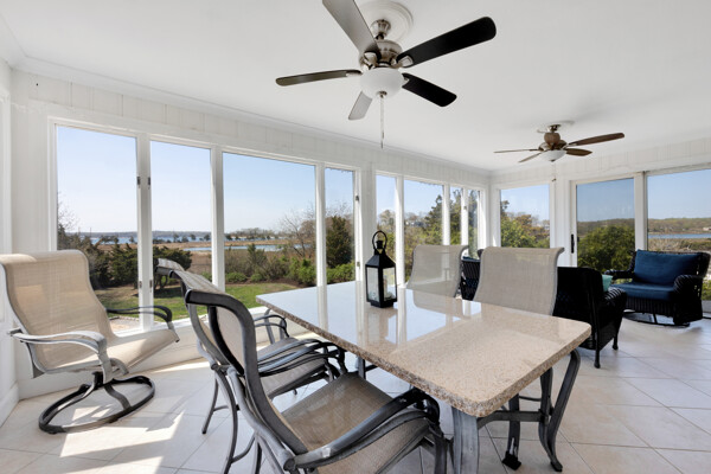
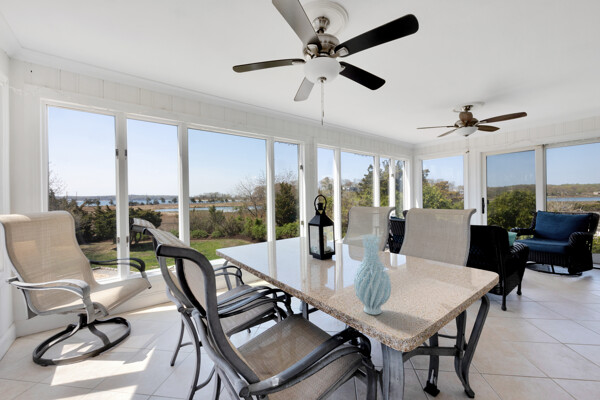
+ vase (372, 272)
